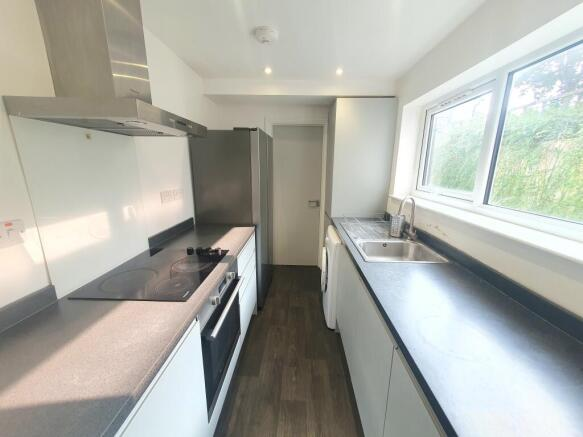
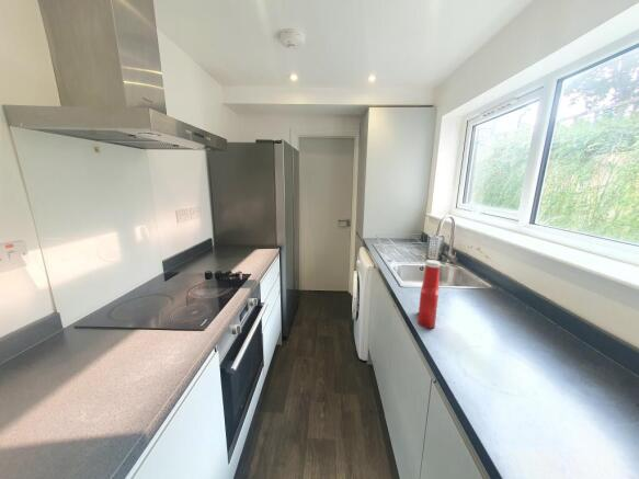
+ soap bottle (430, 290)
